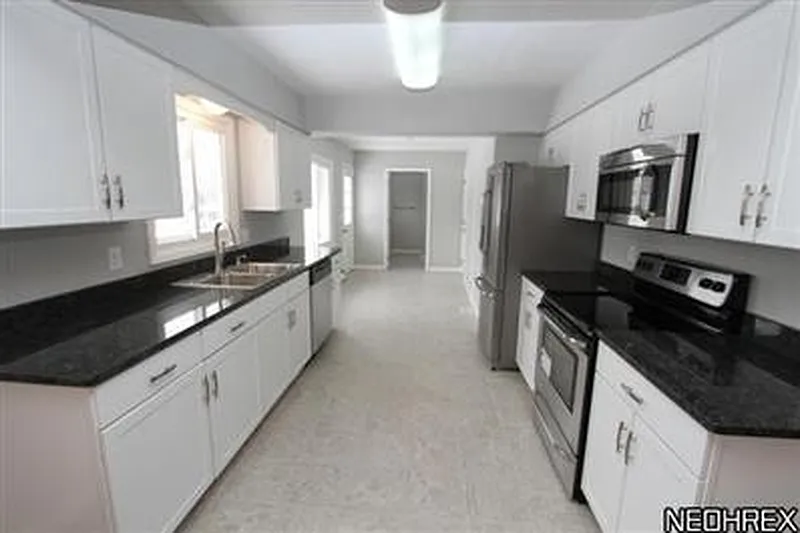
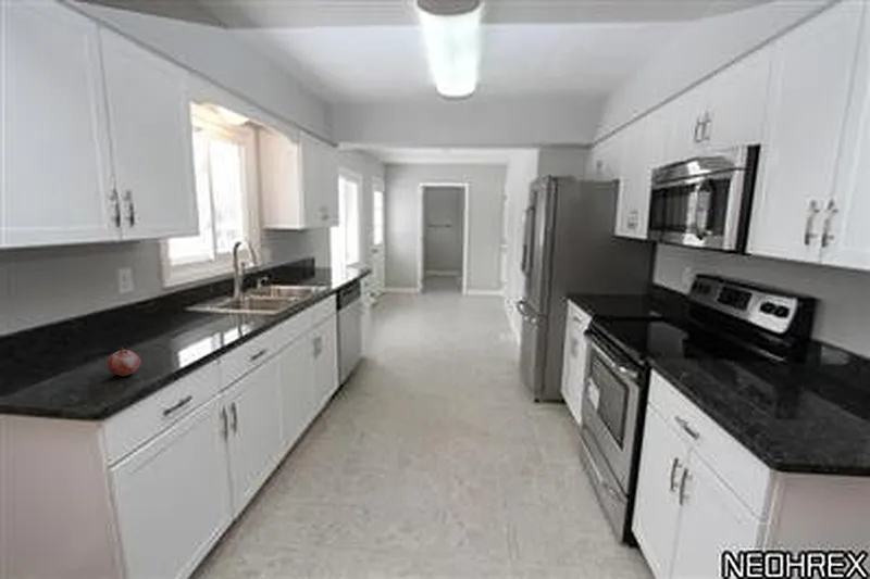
+ fruit (123, 360)
